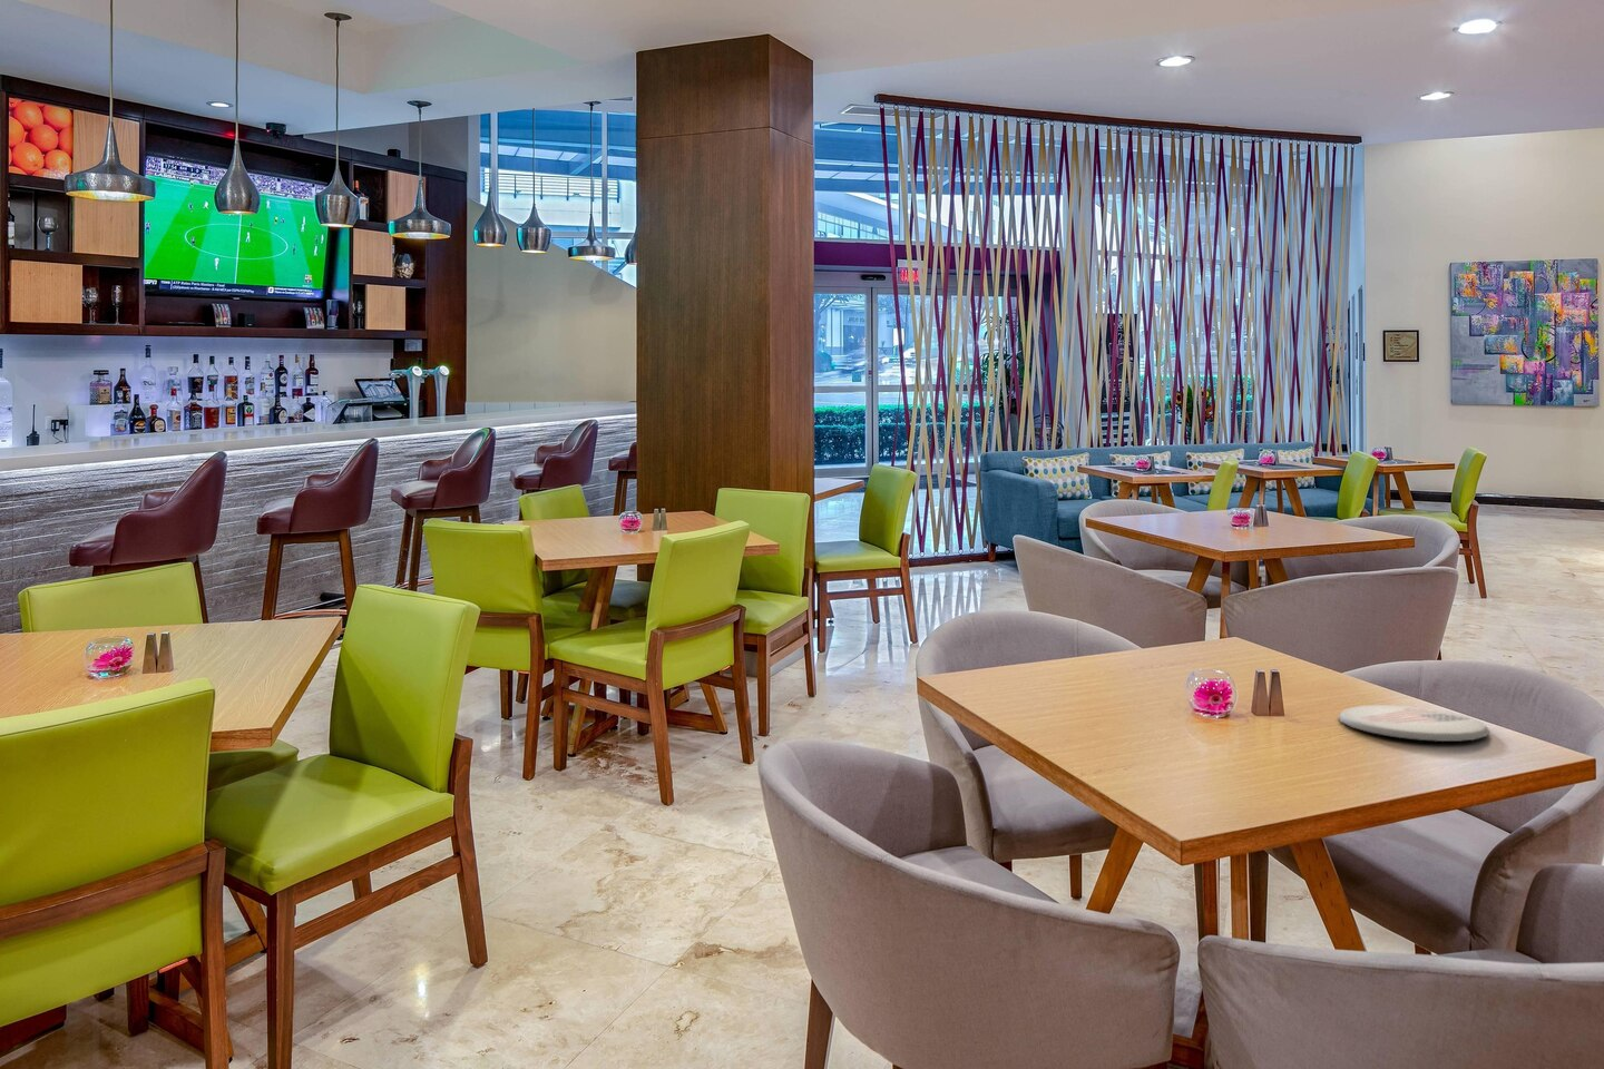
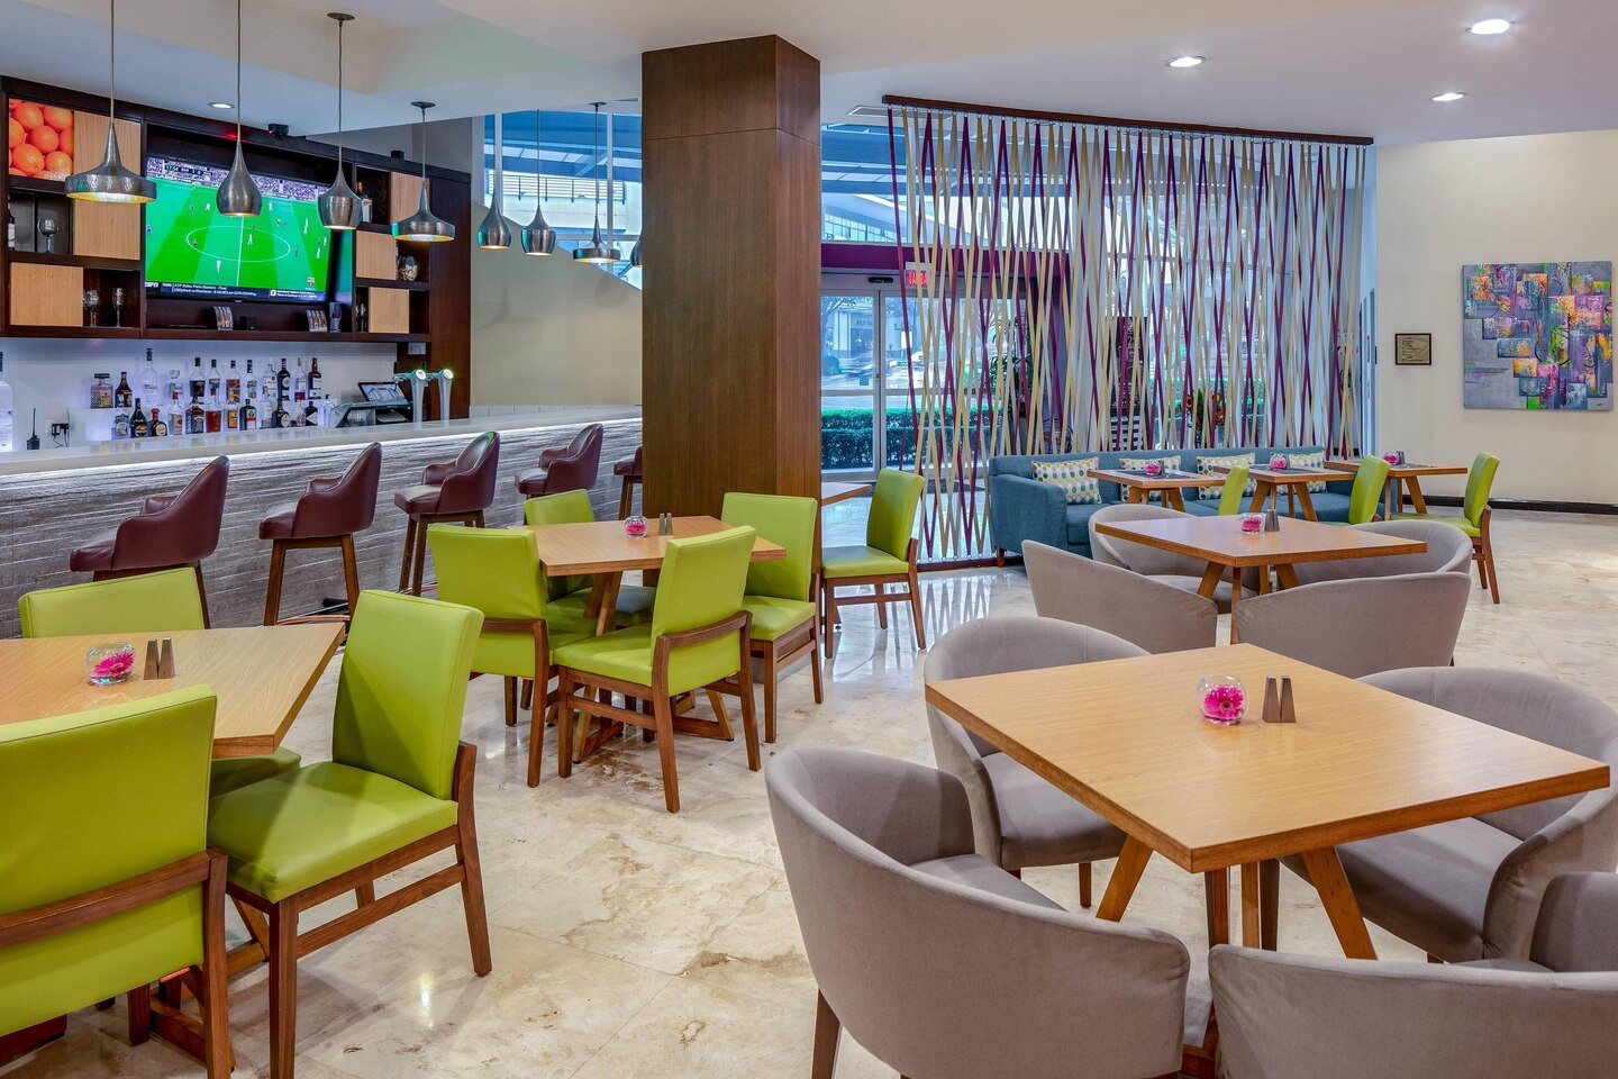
- plate (1412, 721)
